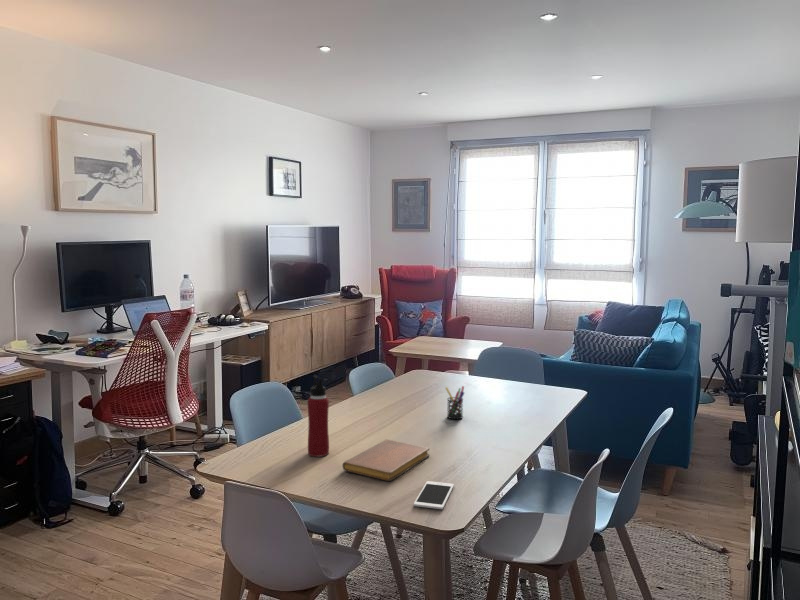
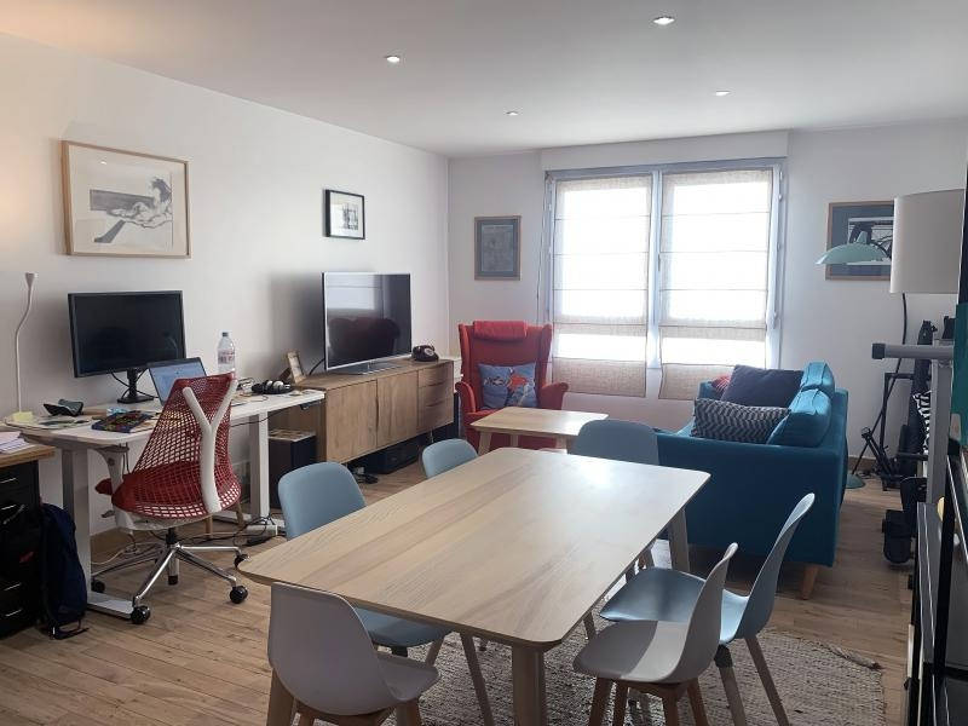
- pen holder (456, 400)
- water bottle (318, 415)
- cell phone (434, 494)
- notebook (387, 458)
